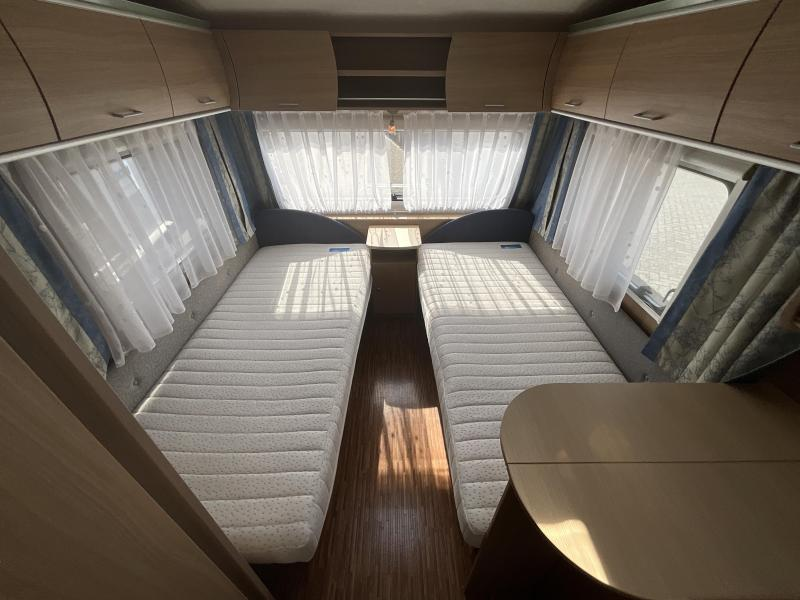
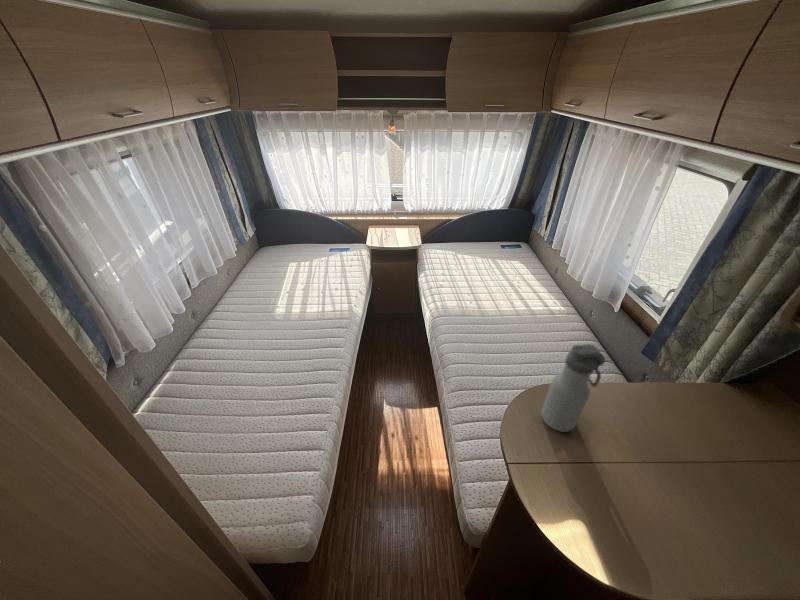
+ water bottle (571, 386)
